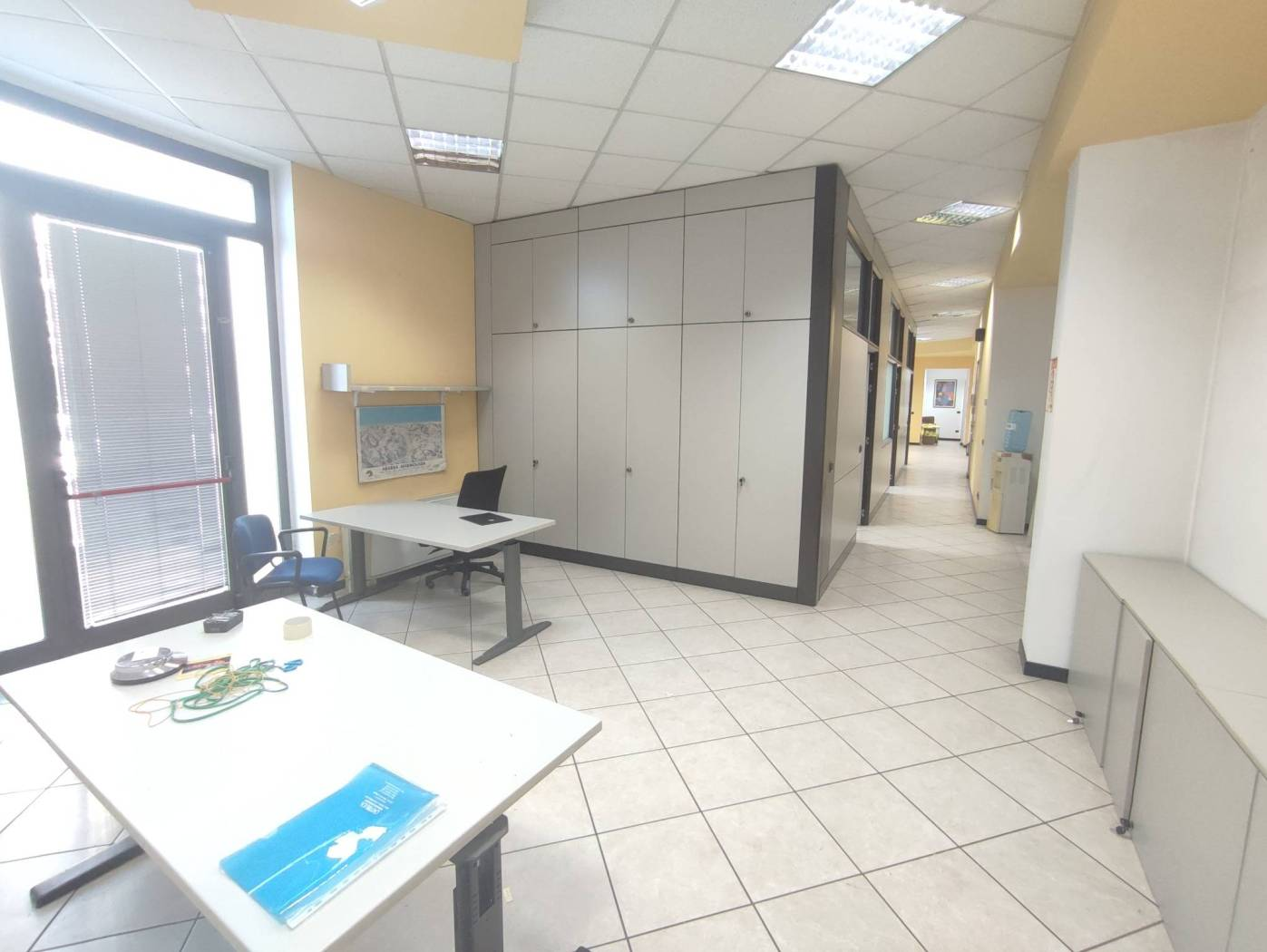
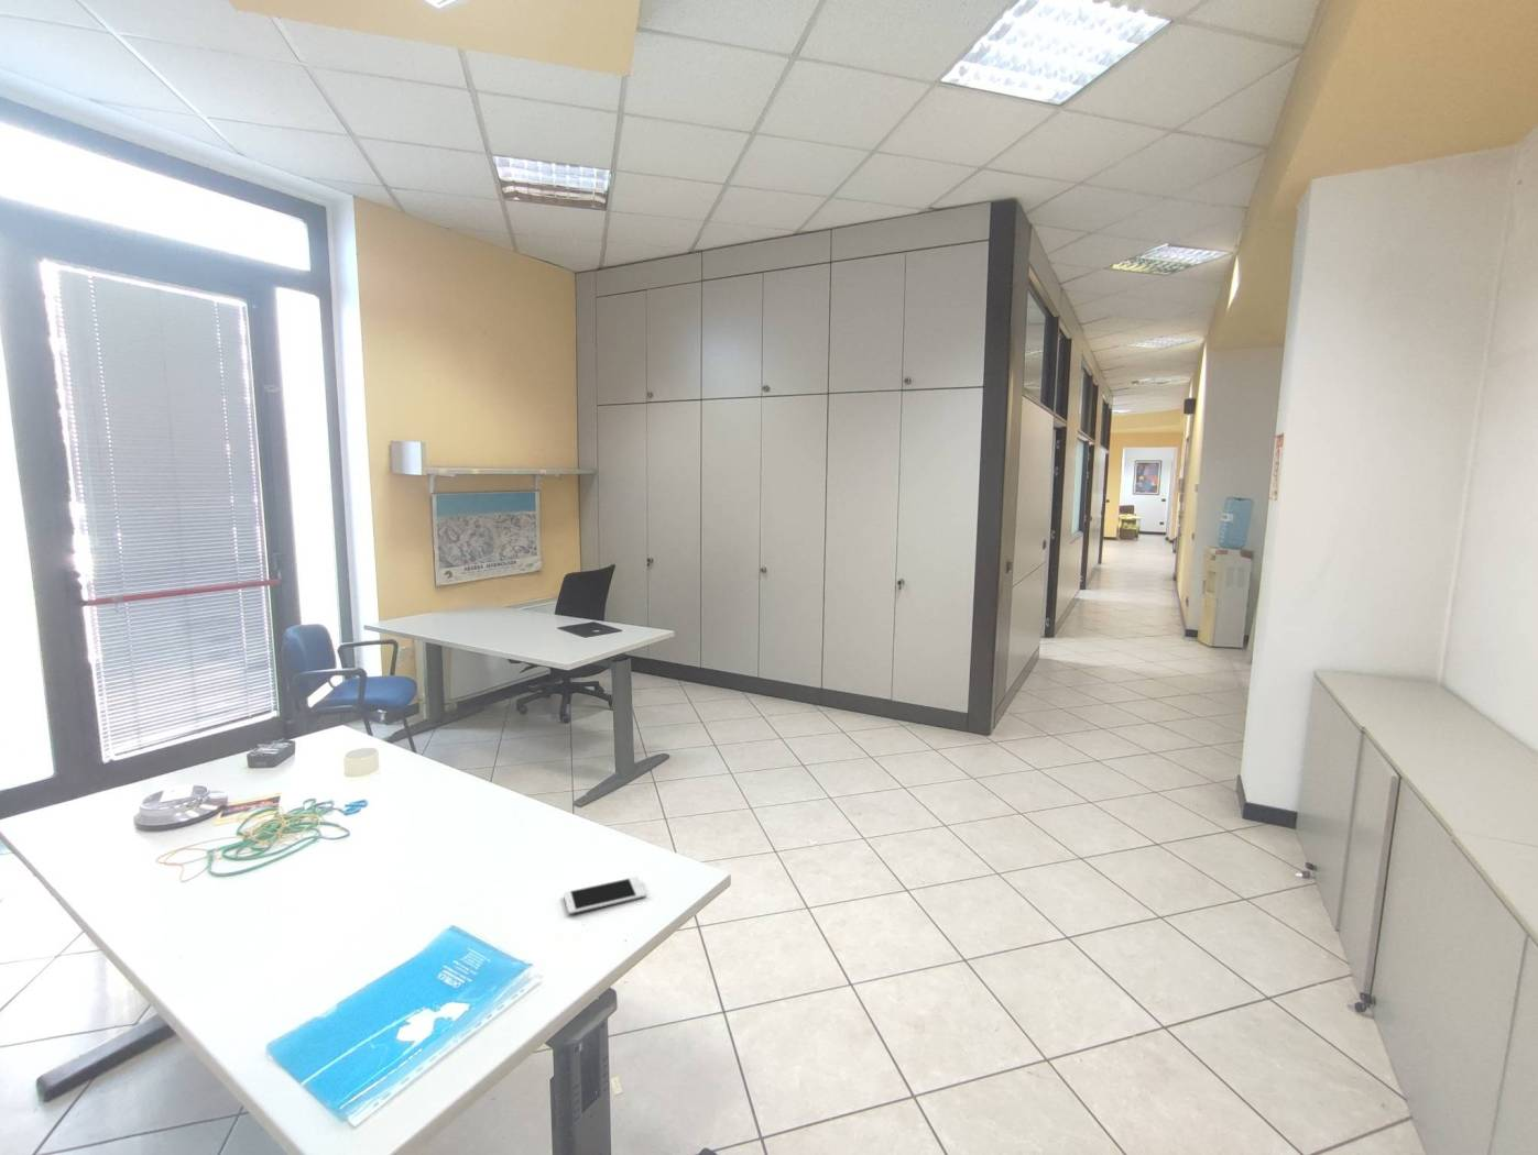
+ cell phone (605, 894)
